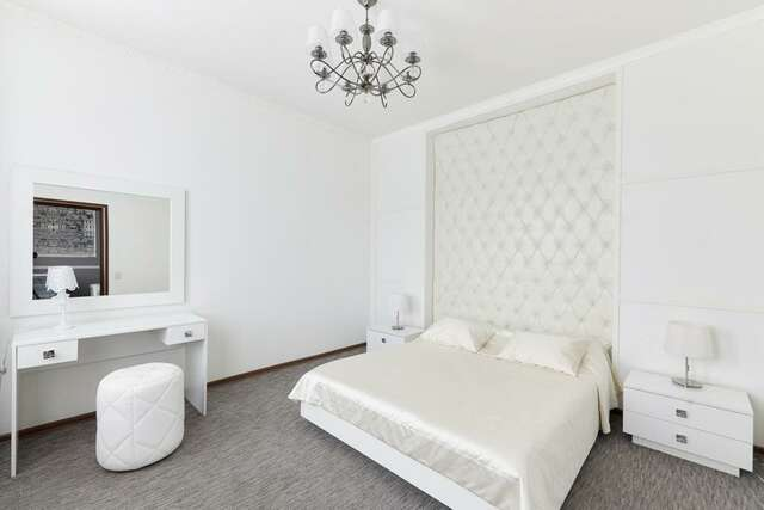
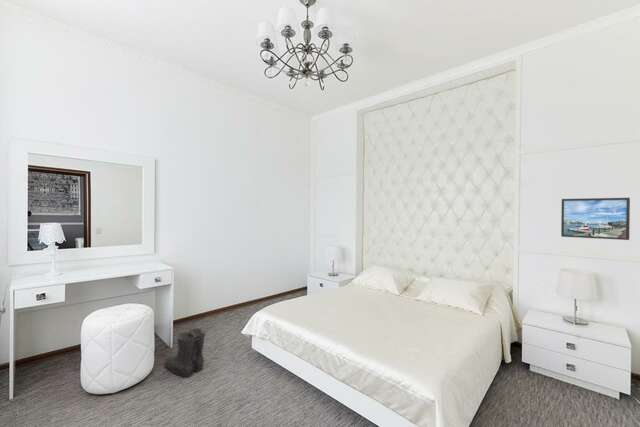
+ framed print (593, 218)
+ boots (186, 347)
